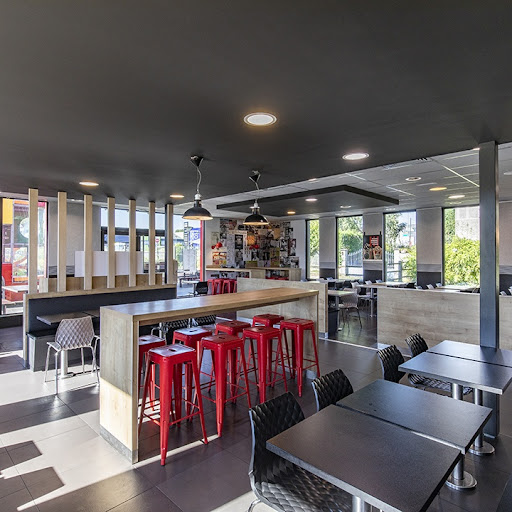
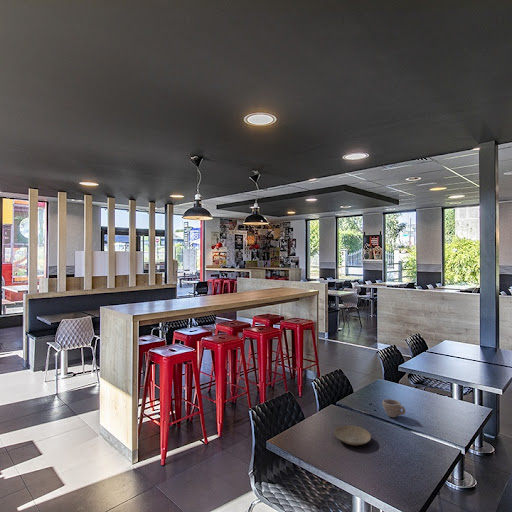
+ plate (352, 436)
+ cup (394, 409)
